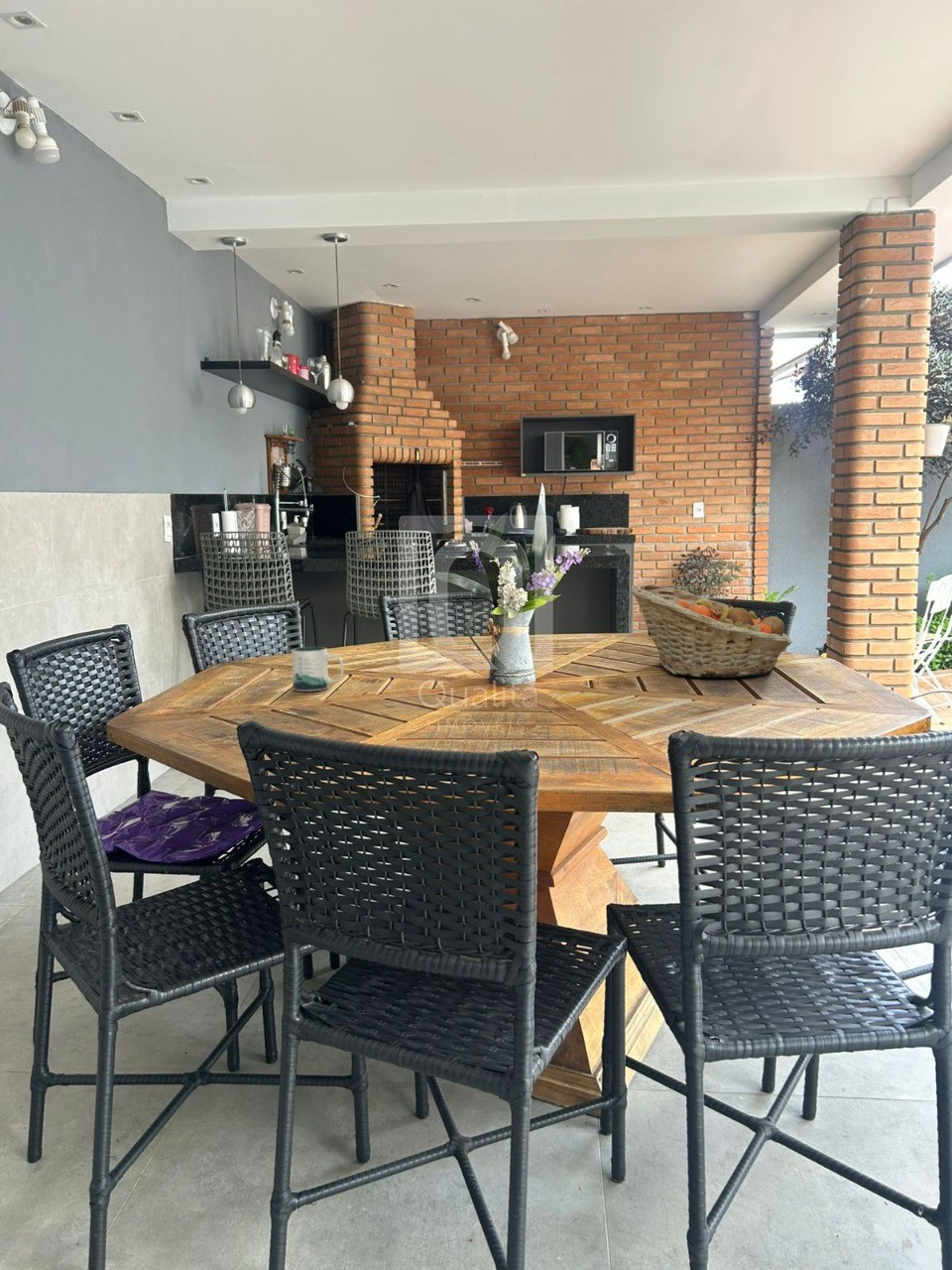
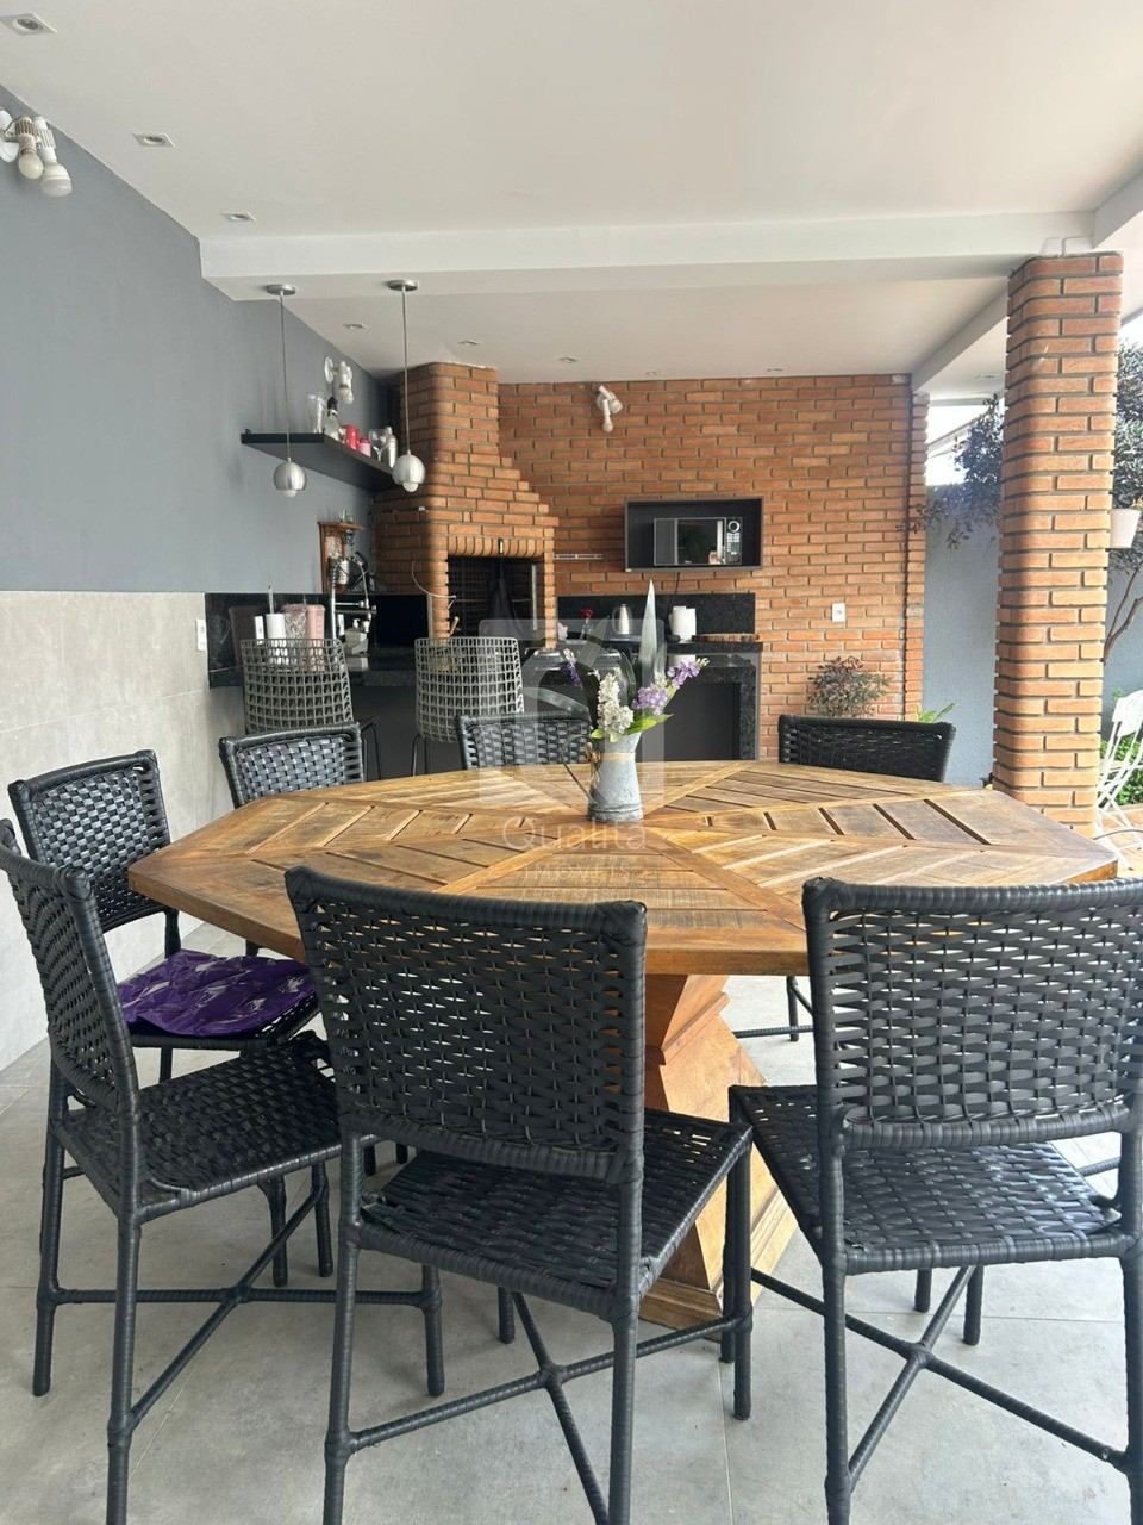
- mug (317, 668)
- fruit basket (709, 626)
